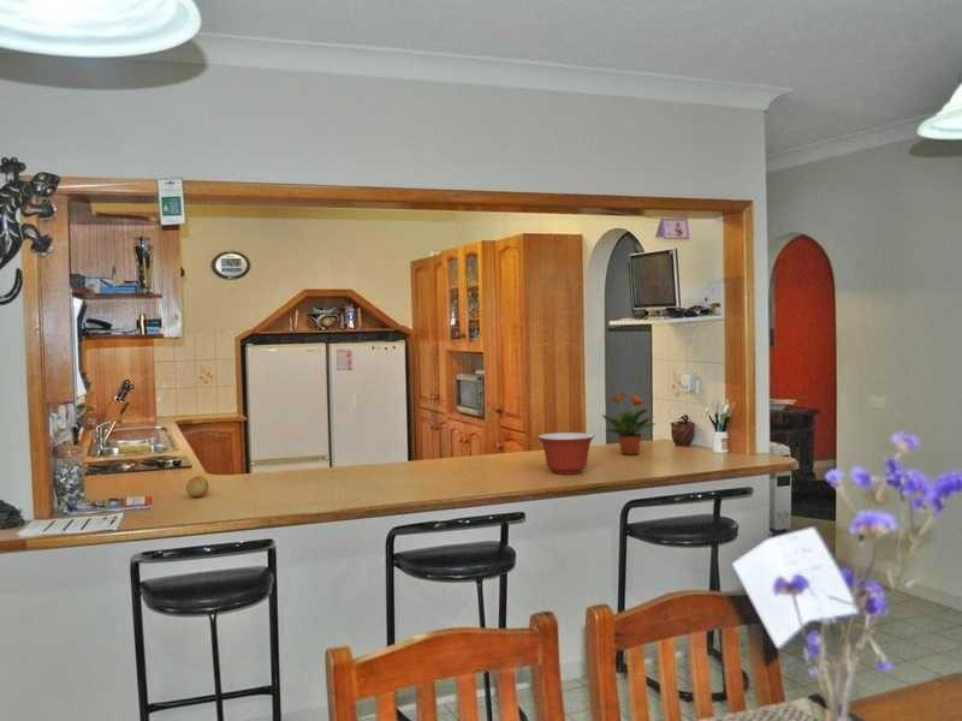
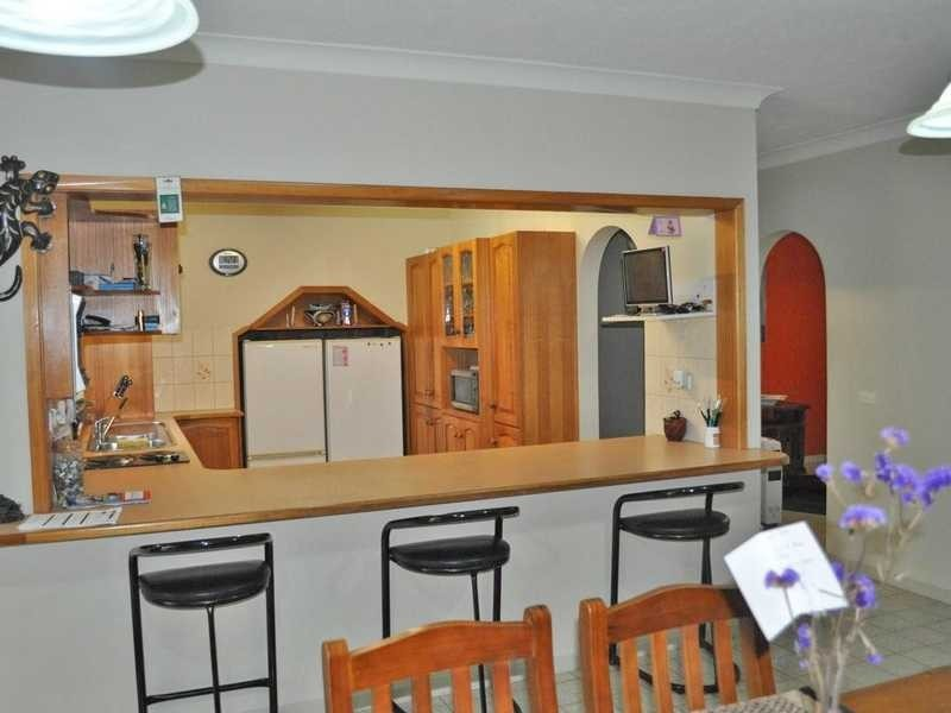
- mixing bowl (566, 453)
- potted plant (628, 423)
- fruit (197, 487)
